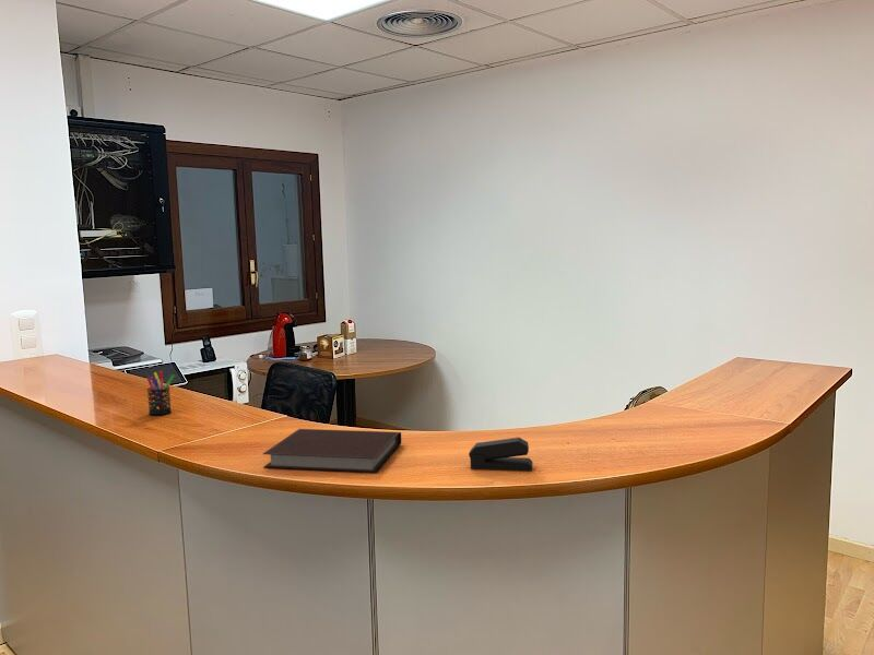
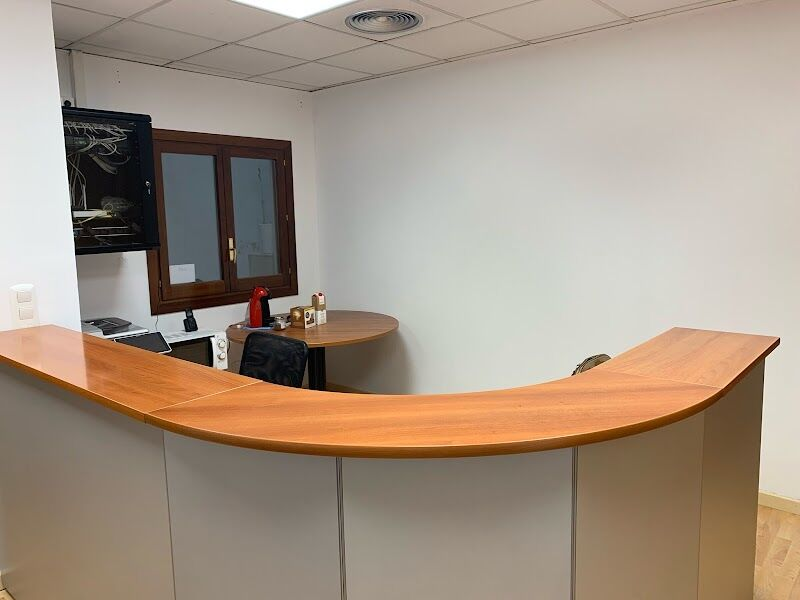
- pen holder (161, 391)
- stapler (500, 452)
- notebook (335, 448)
